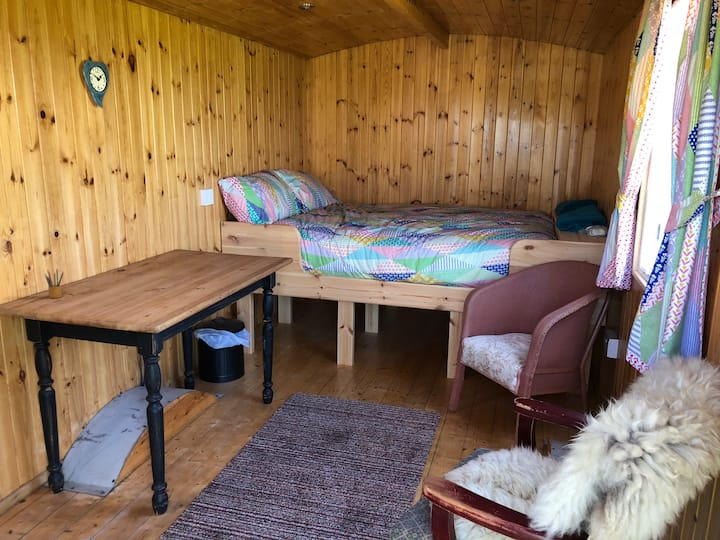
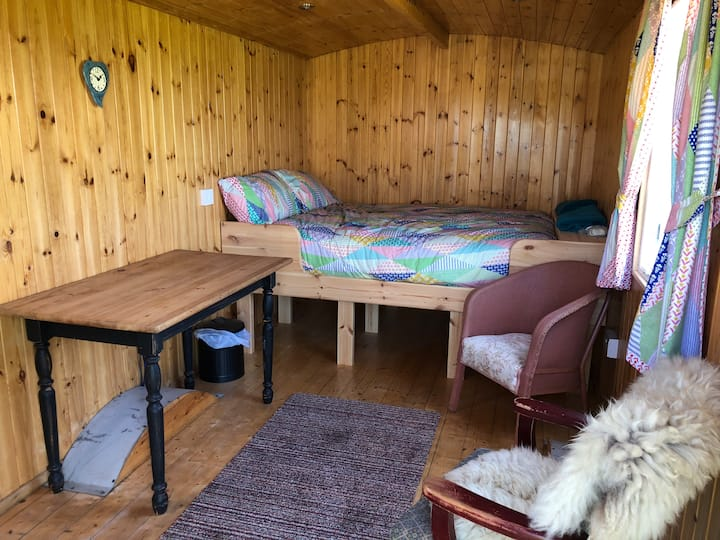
- pencil box (55, 283)
